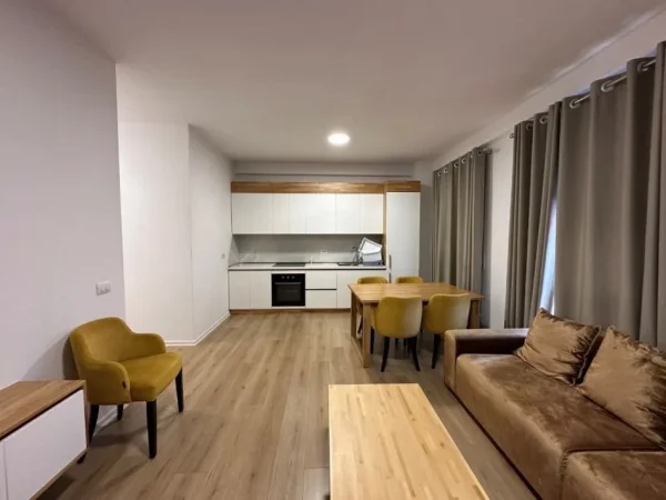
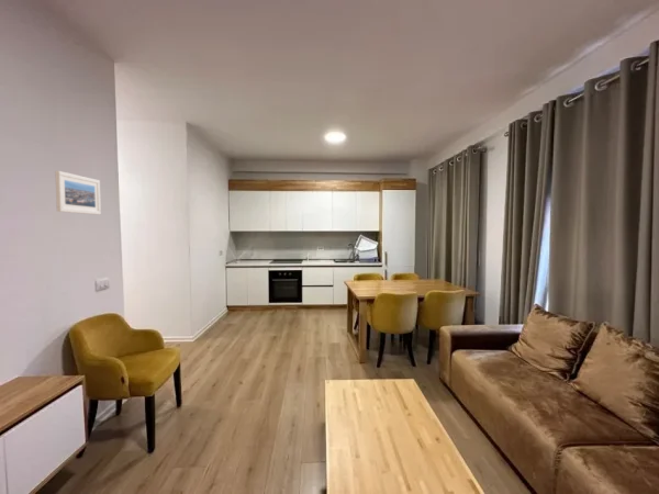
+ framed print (79, 194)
